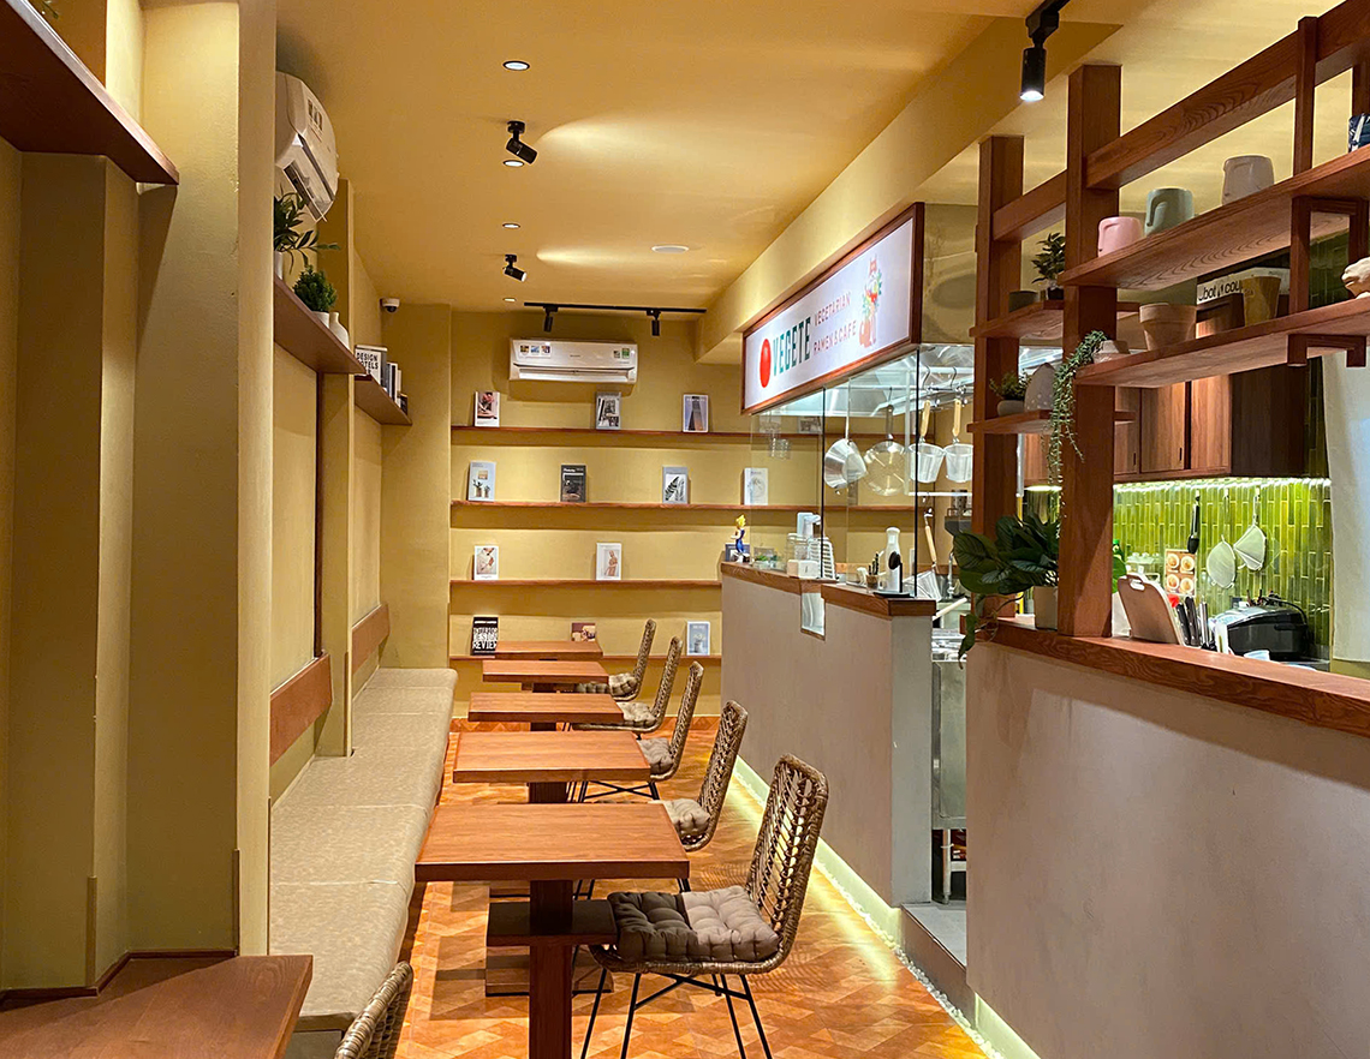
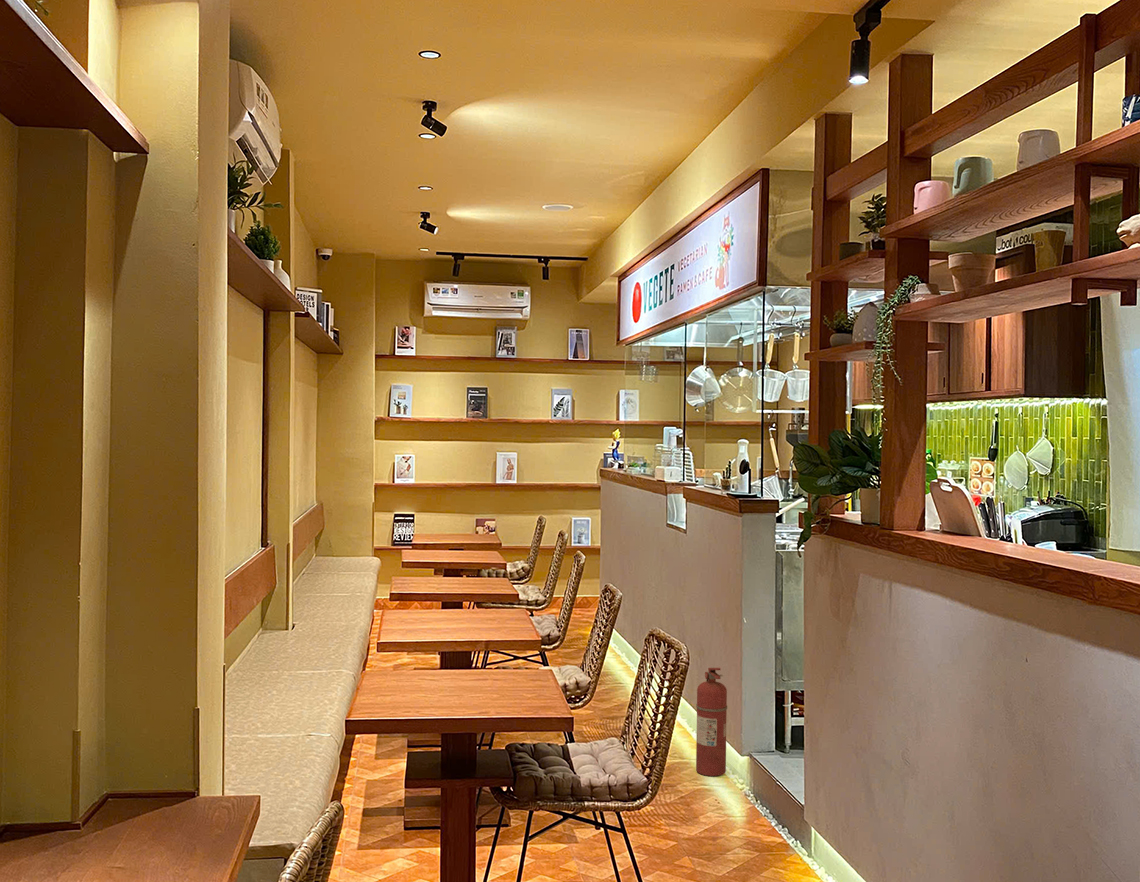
+ fire extinguisher (711, 717)
